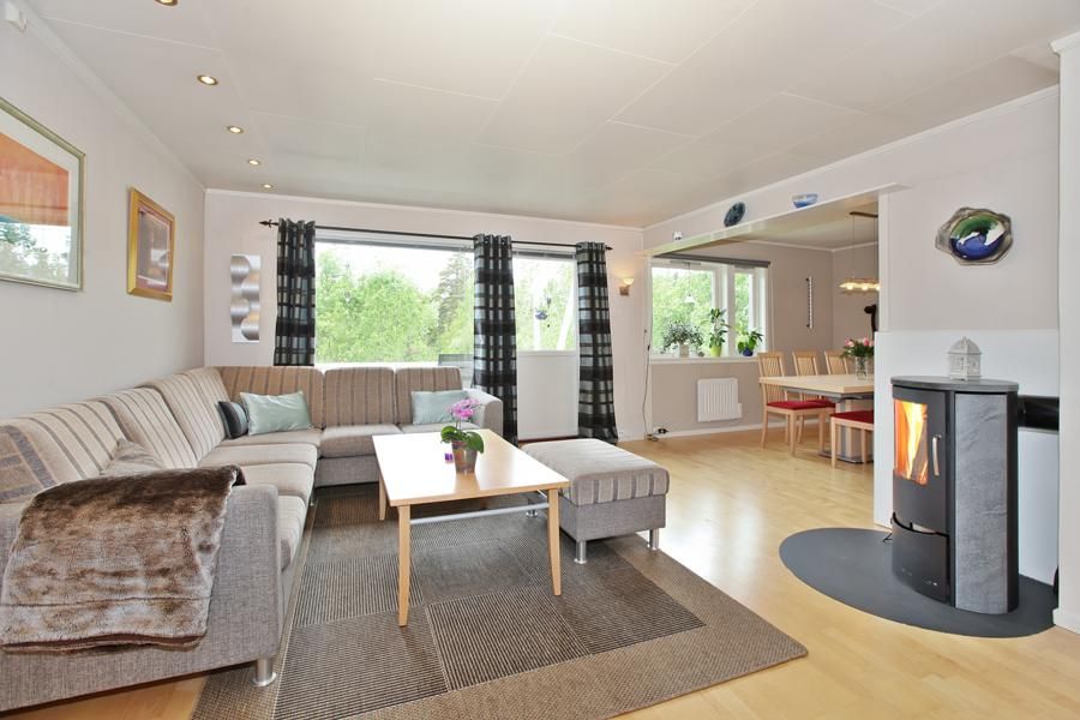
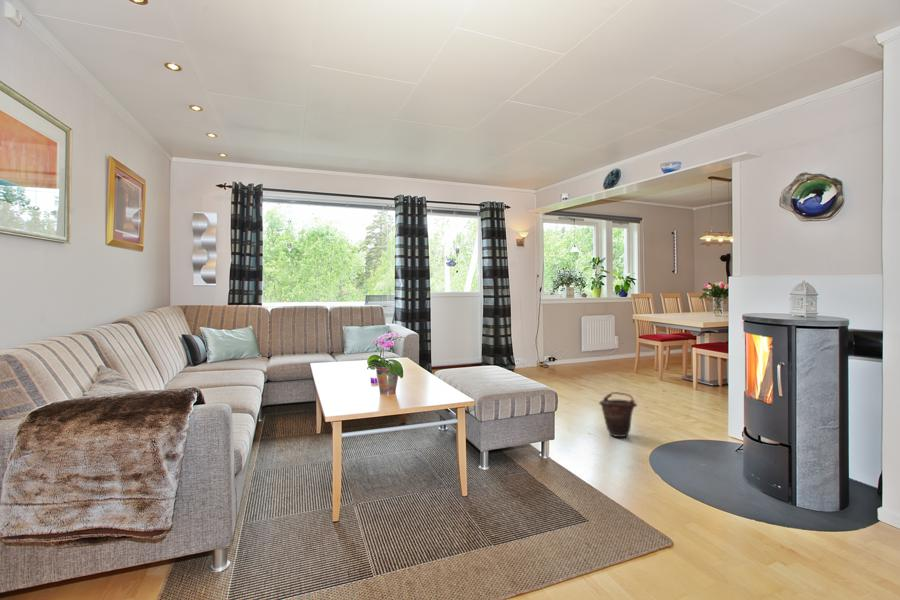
+ bucket (619, 414)
